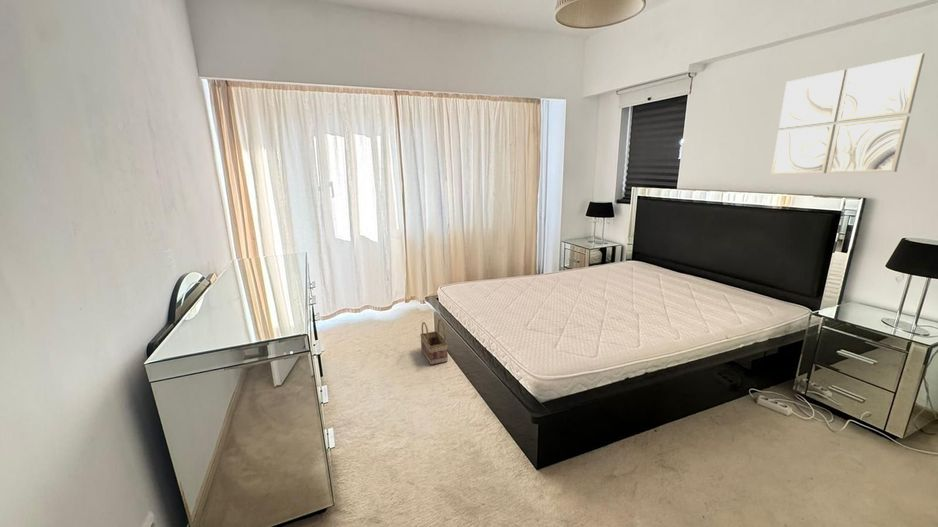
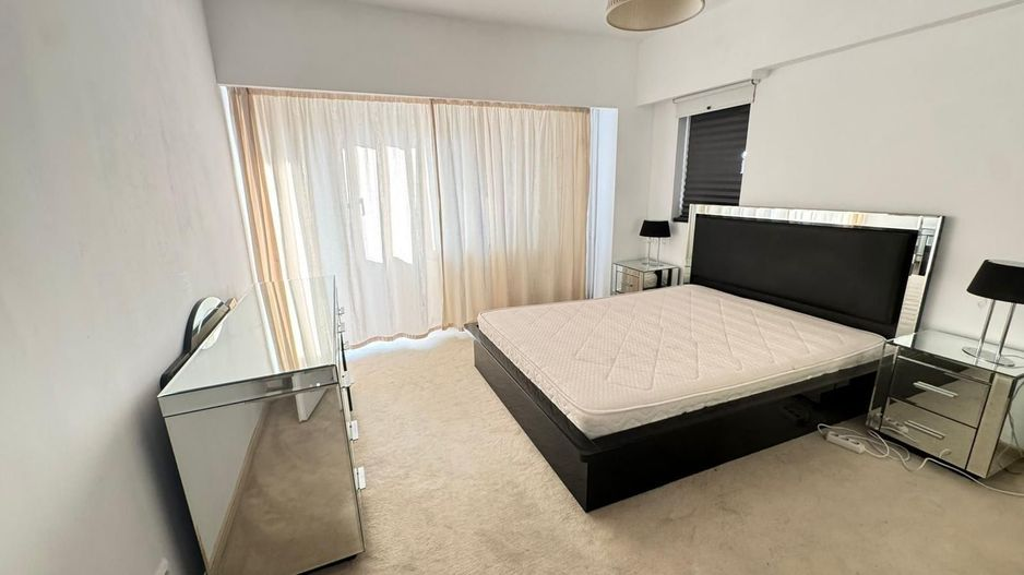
- wall art (837, 124)
- basket (433, 338)
